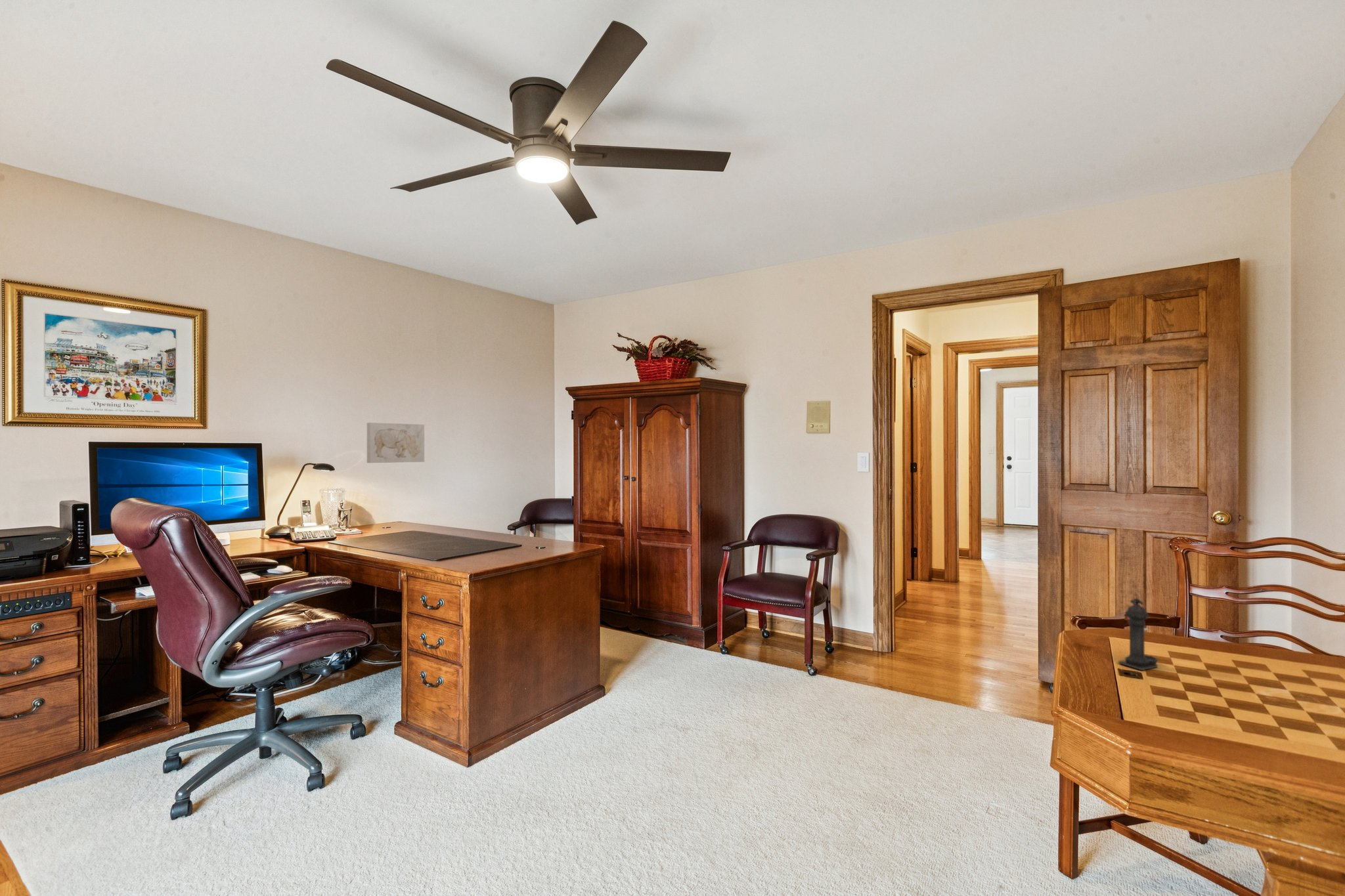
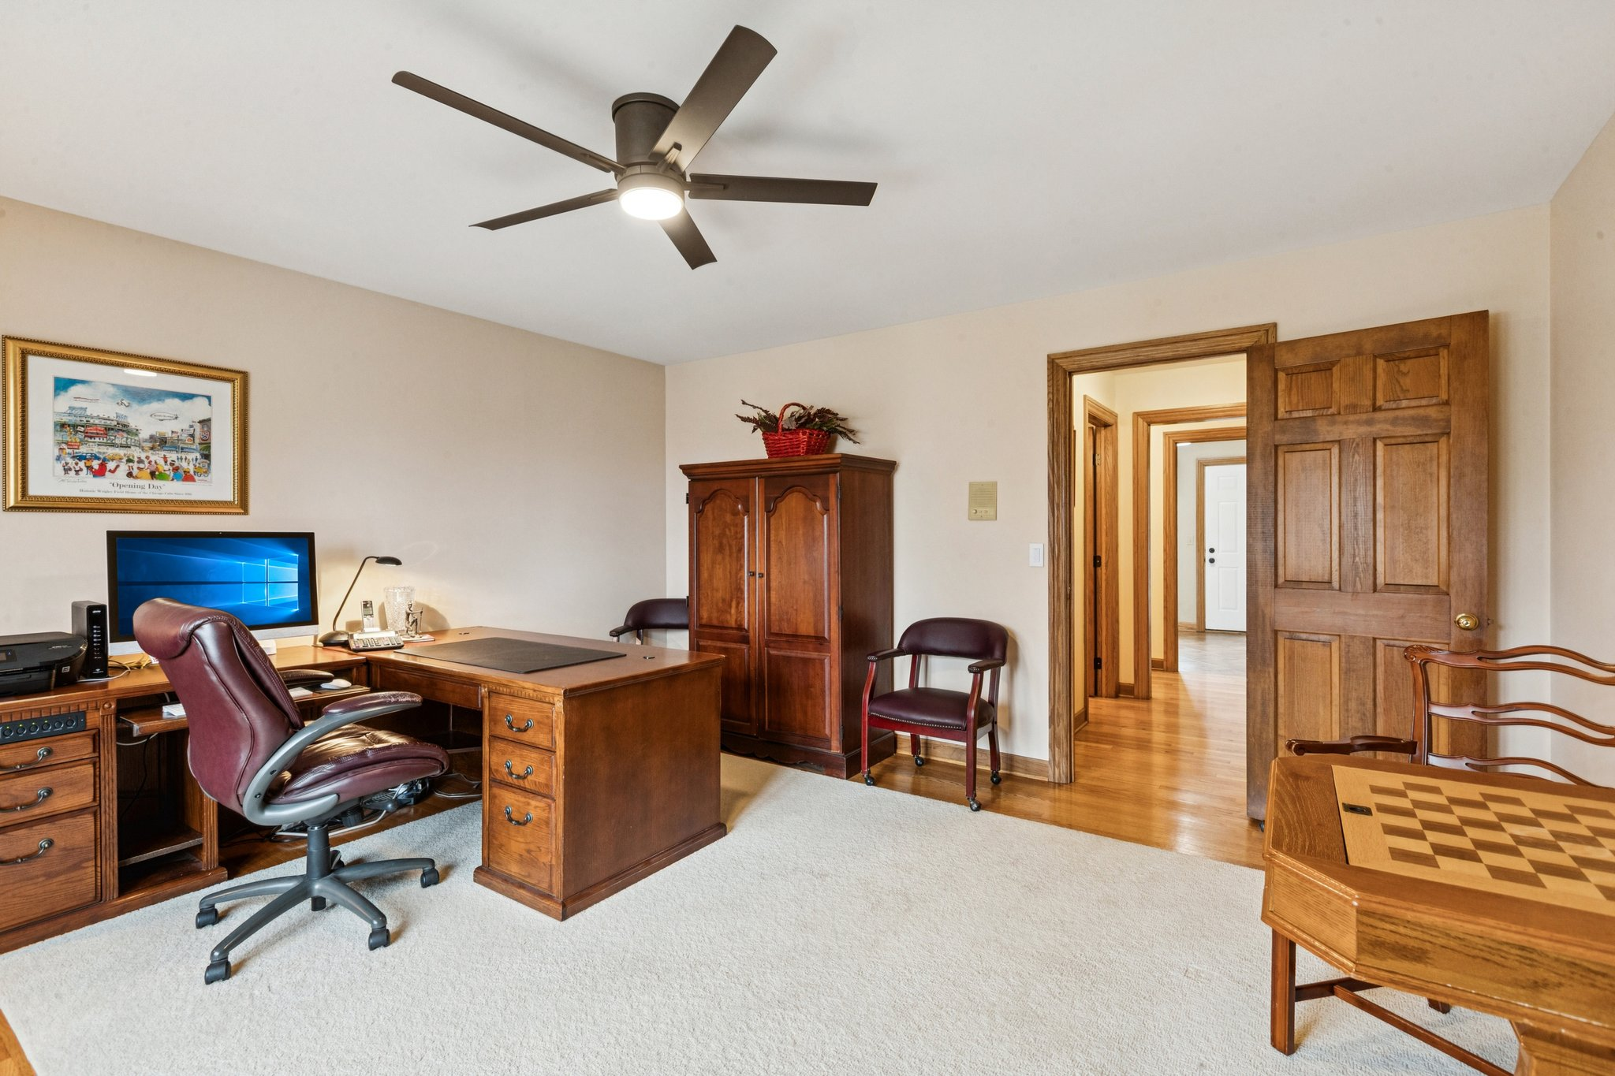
- chess piece (1141, 630)
- wall art (396, 442)
